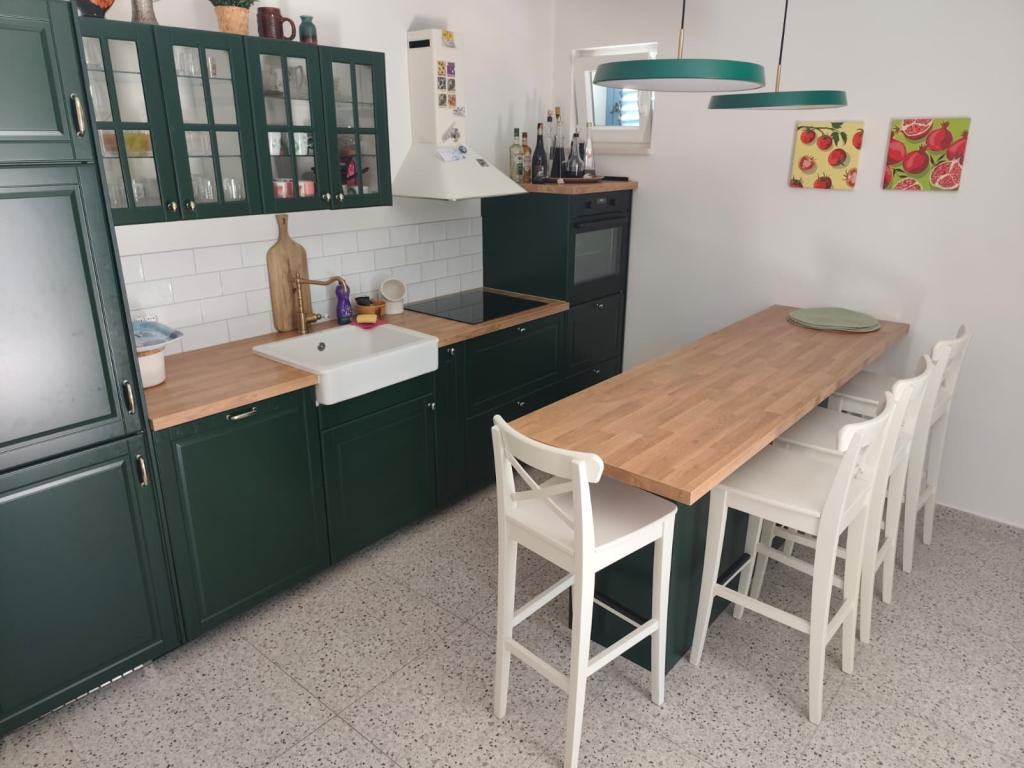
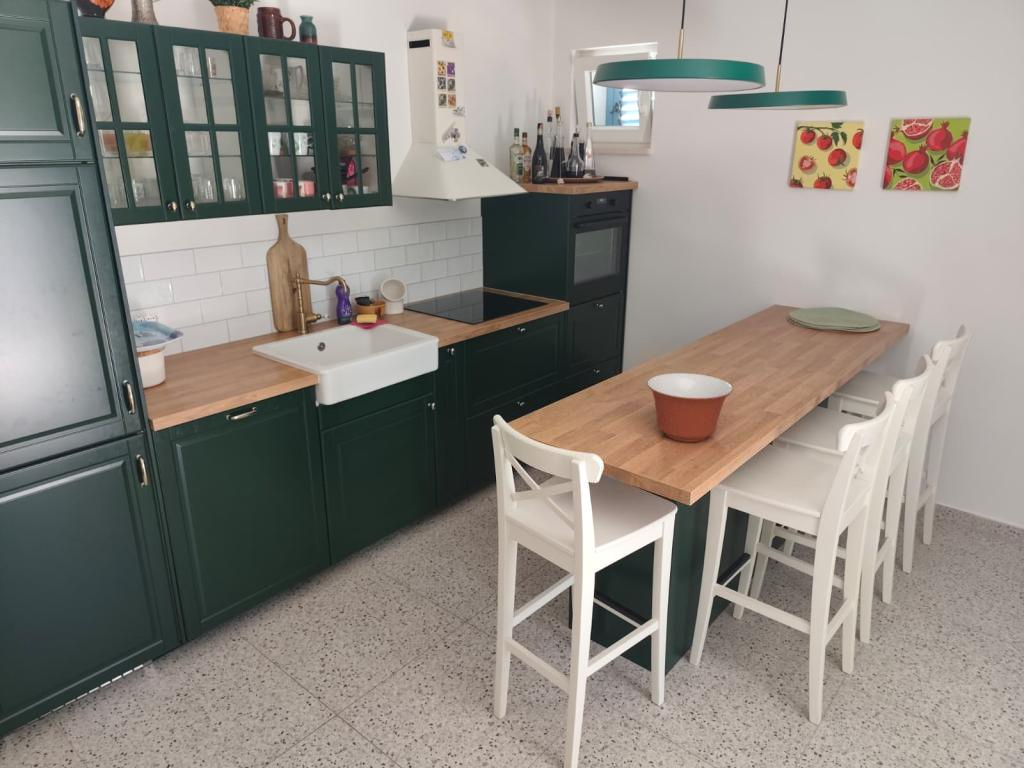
+ mixing bowl (687, 409)
